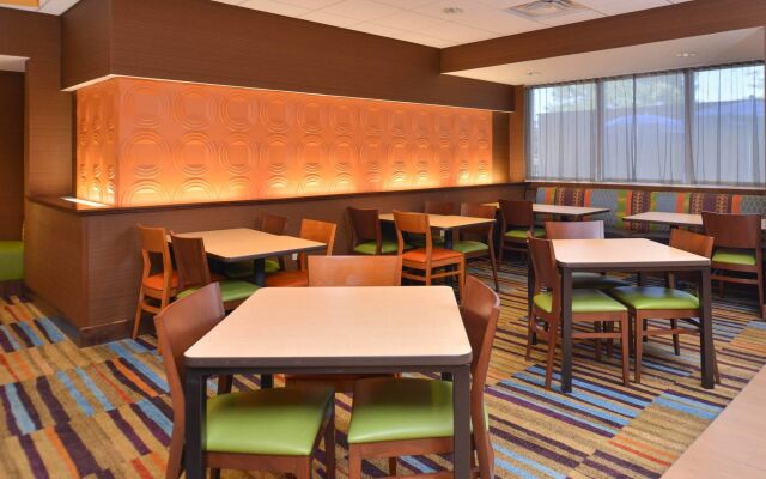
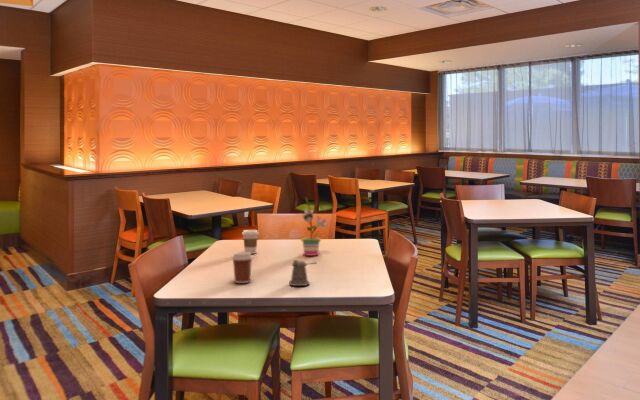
+ coffee cup (242, 267)
+ potted plant (314, 226)
+ pepper shaker (301, 271)
+ coffee cup (250, 241)
